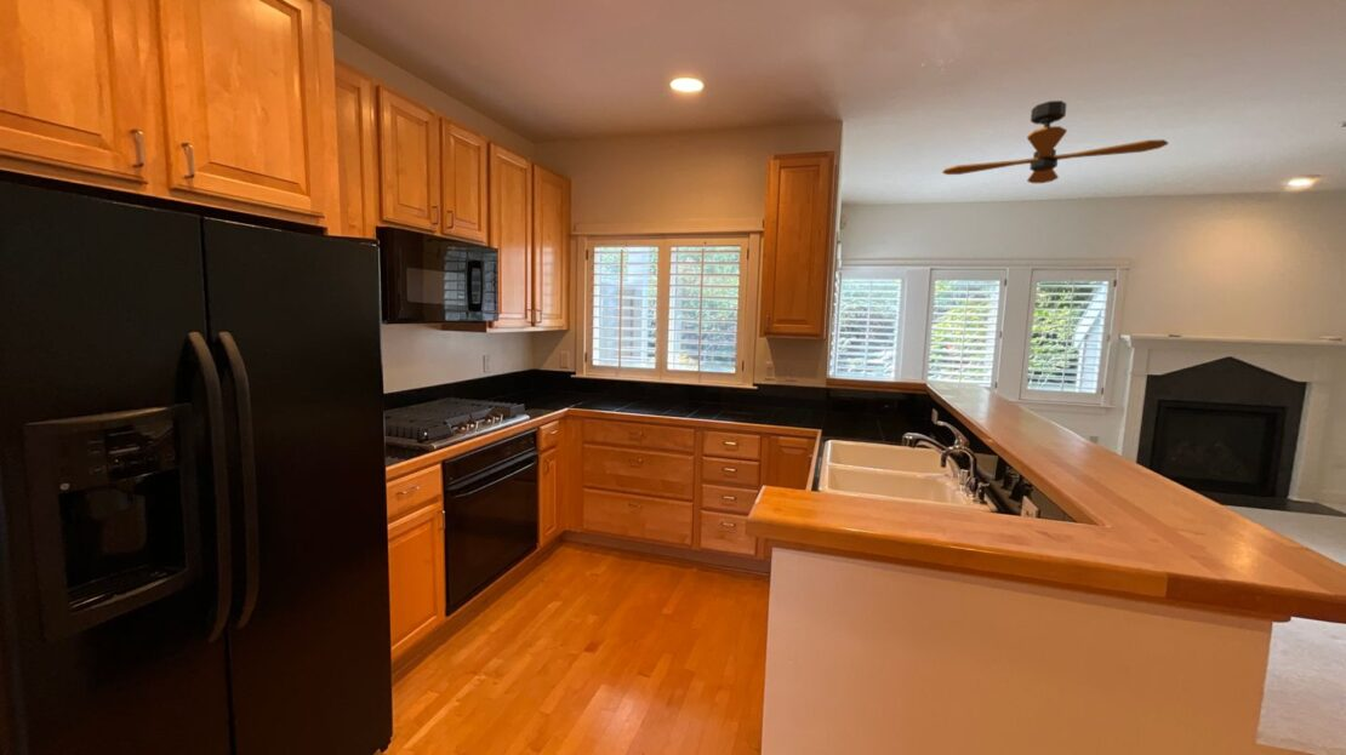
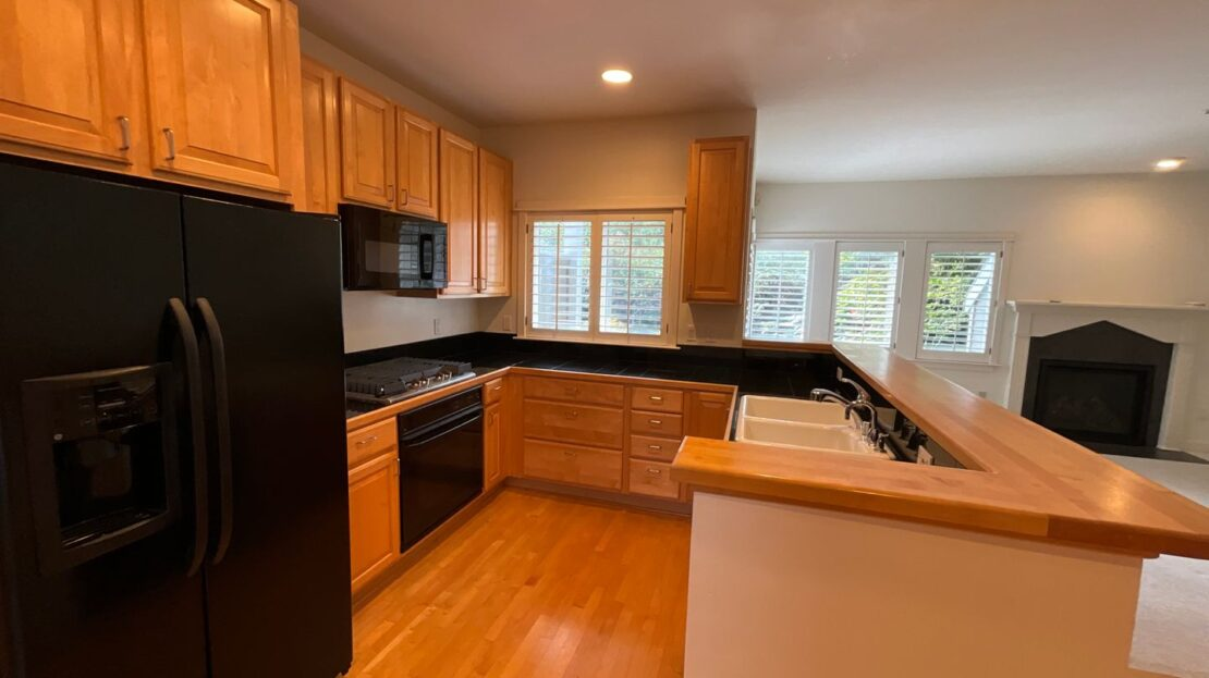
- ceiling fan (1045, 137)
